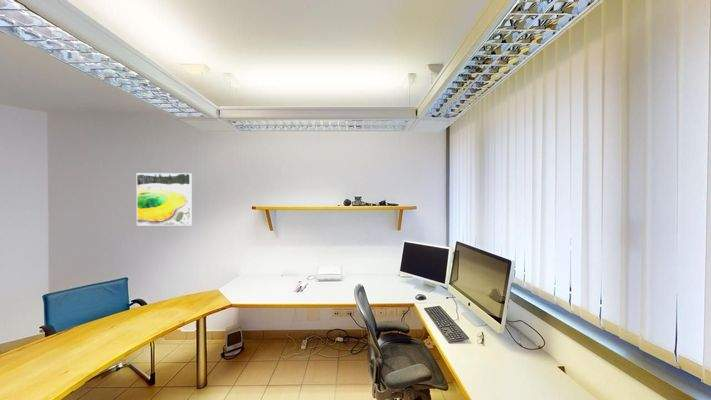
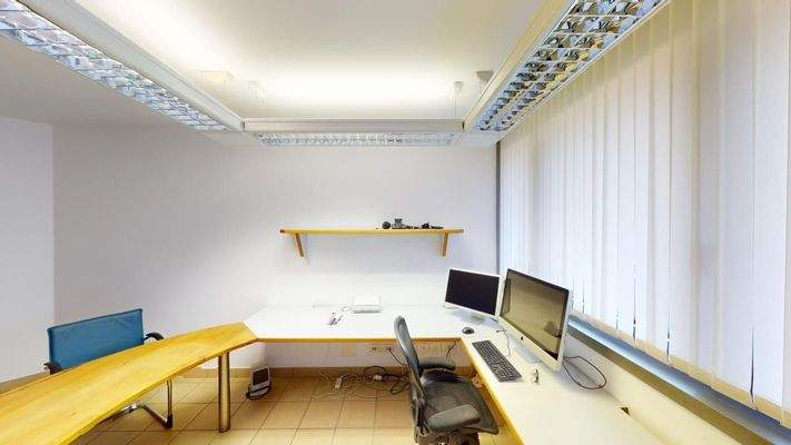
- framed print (164, 199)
